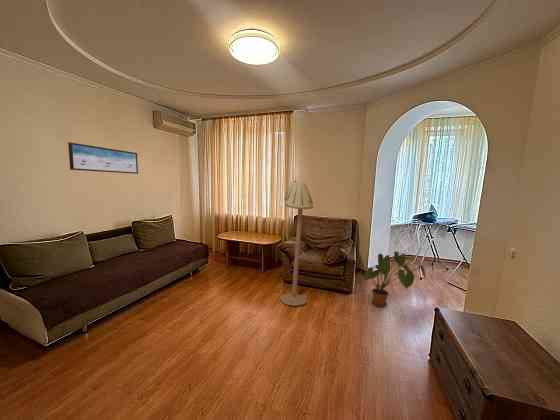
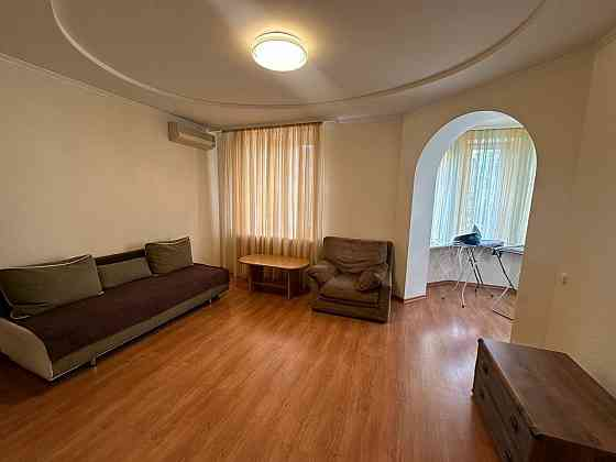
- house plant (390, 279)
- floor lamp (297, 240)
- wall art (107, 160)
